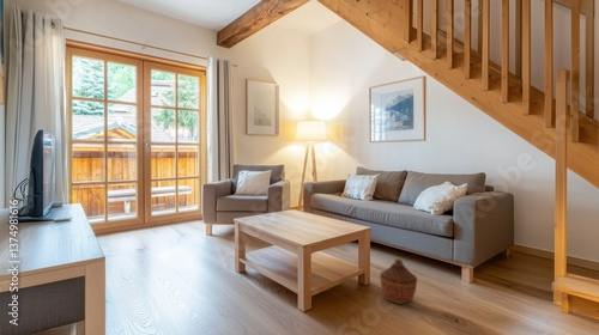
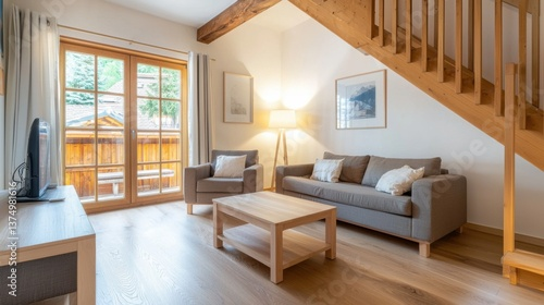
- woven basket (398, 279)
